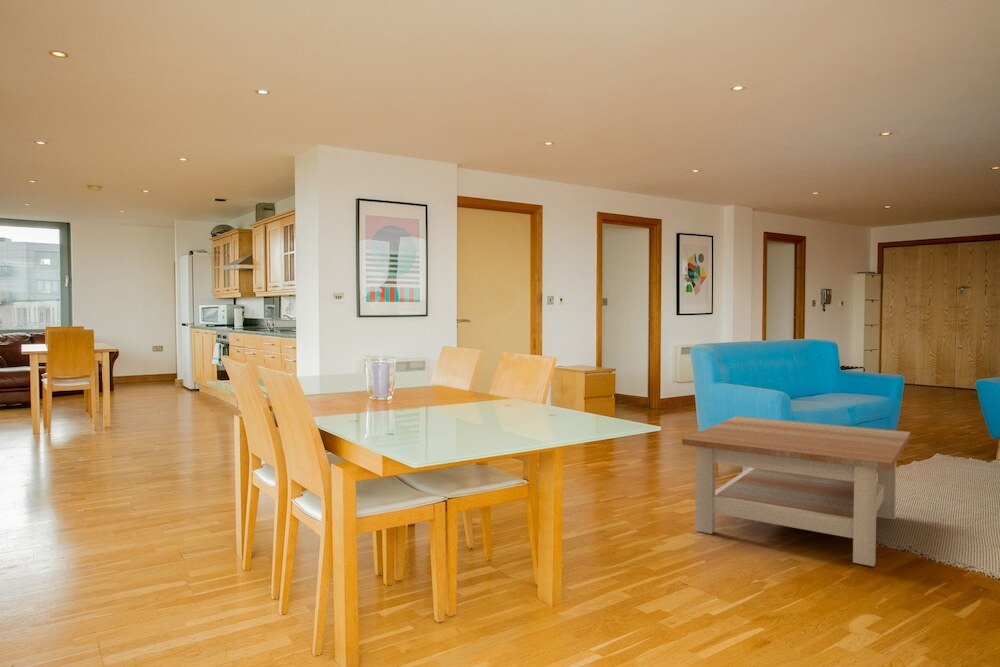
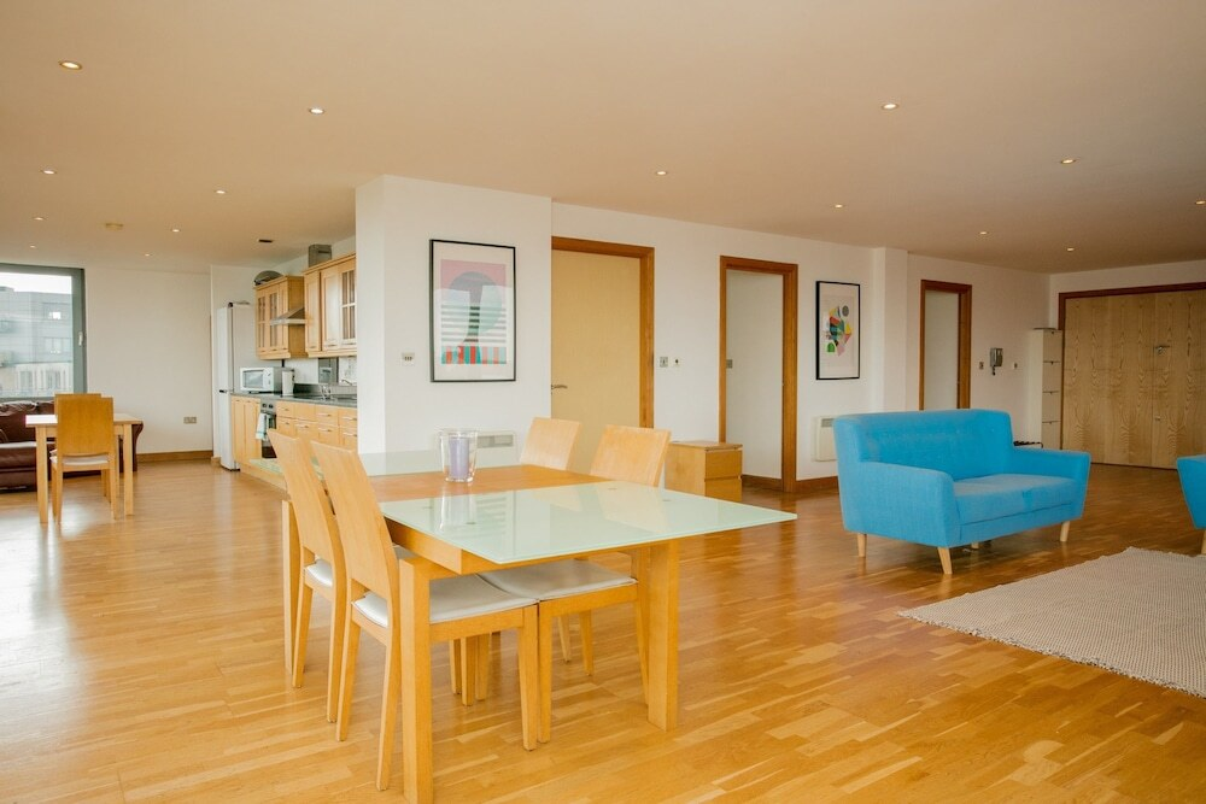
- coffee table (799, 479)
